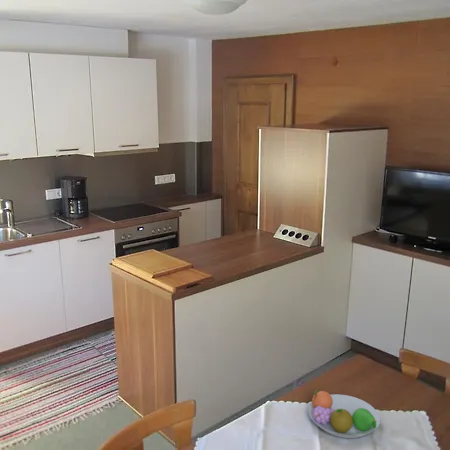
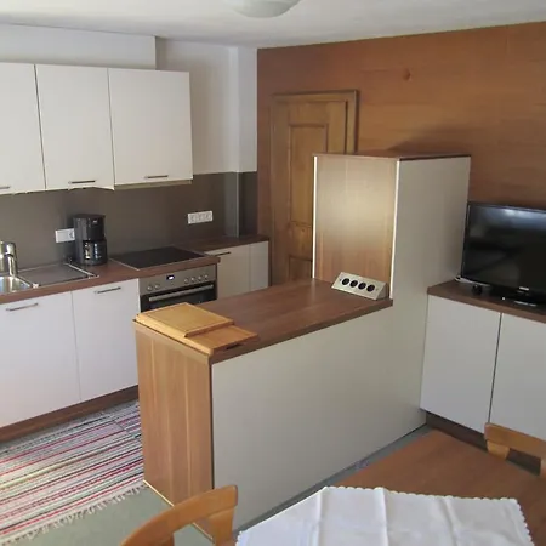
- fruit bowl (345, 409)
